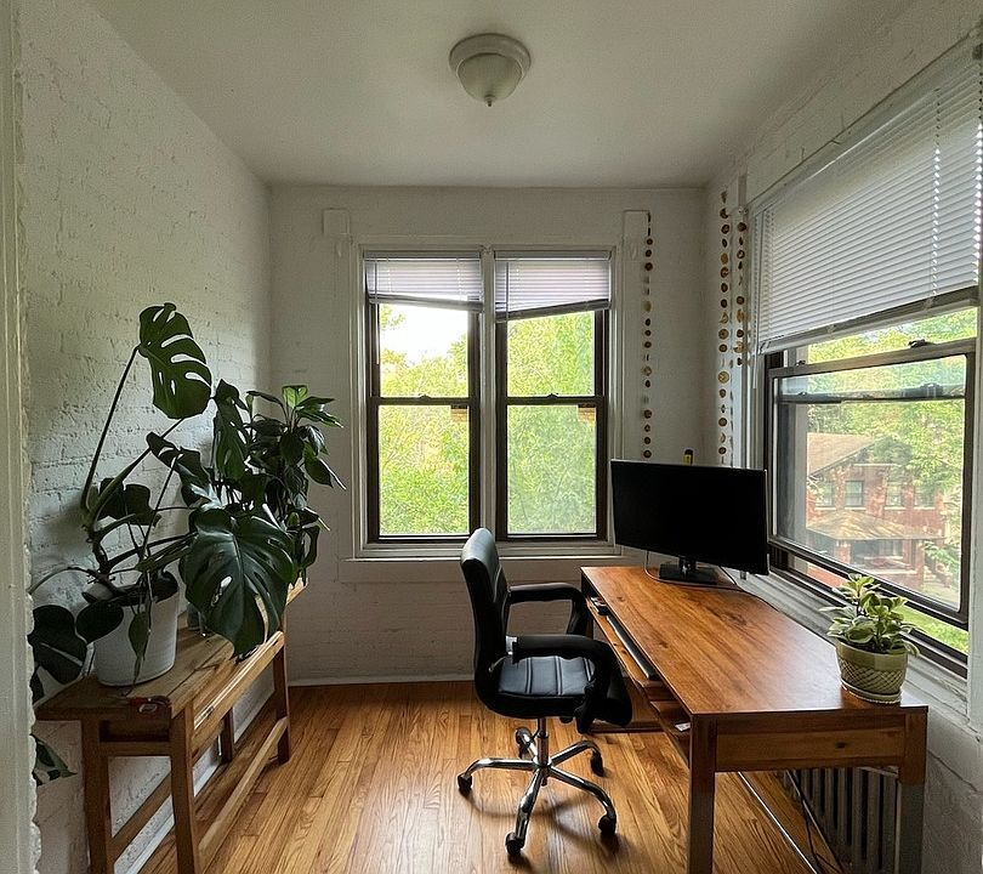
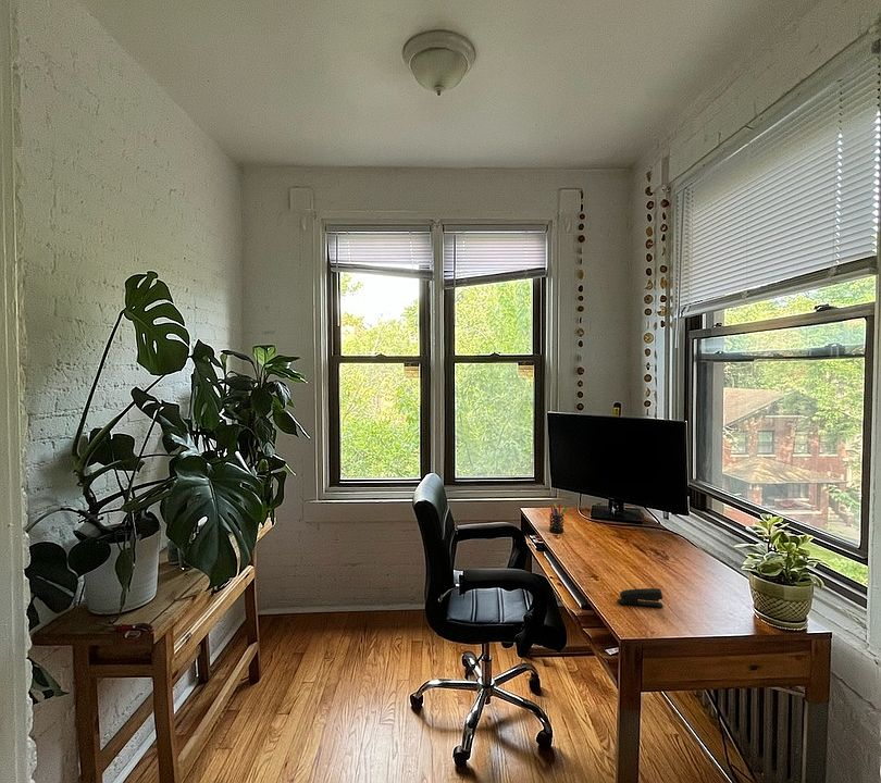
+ stapler (640, 595)
+ pen holder (558, 517)
